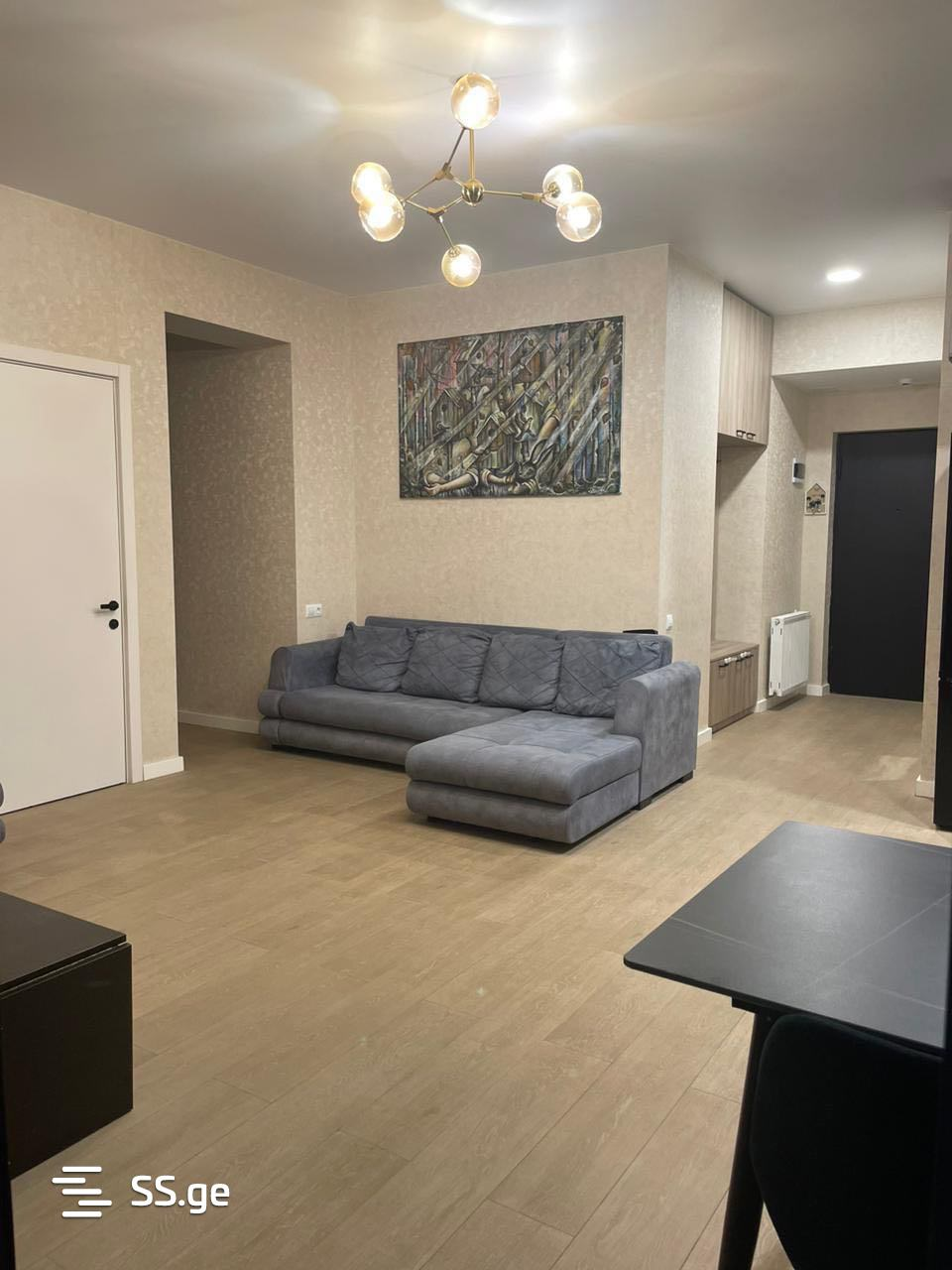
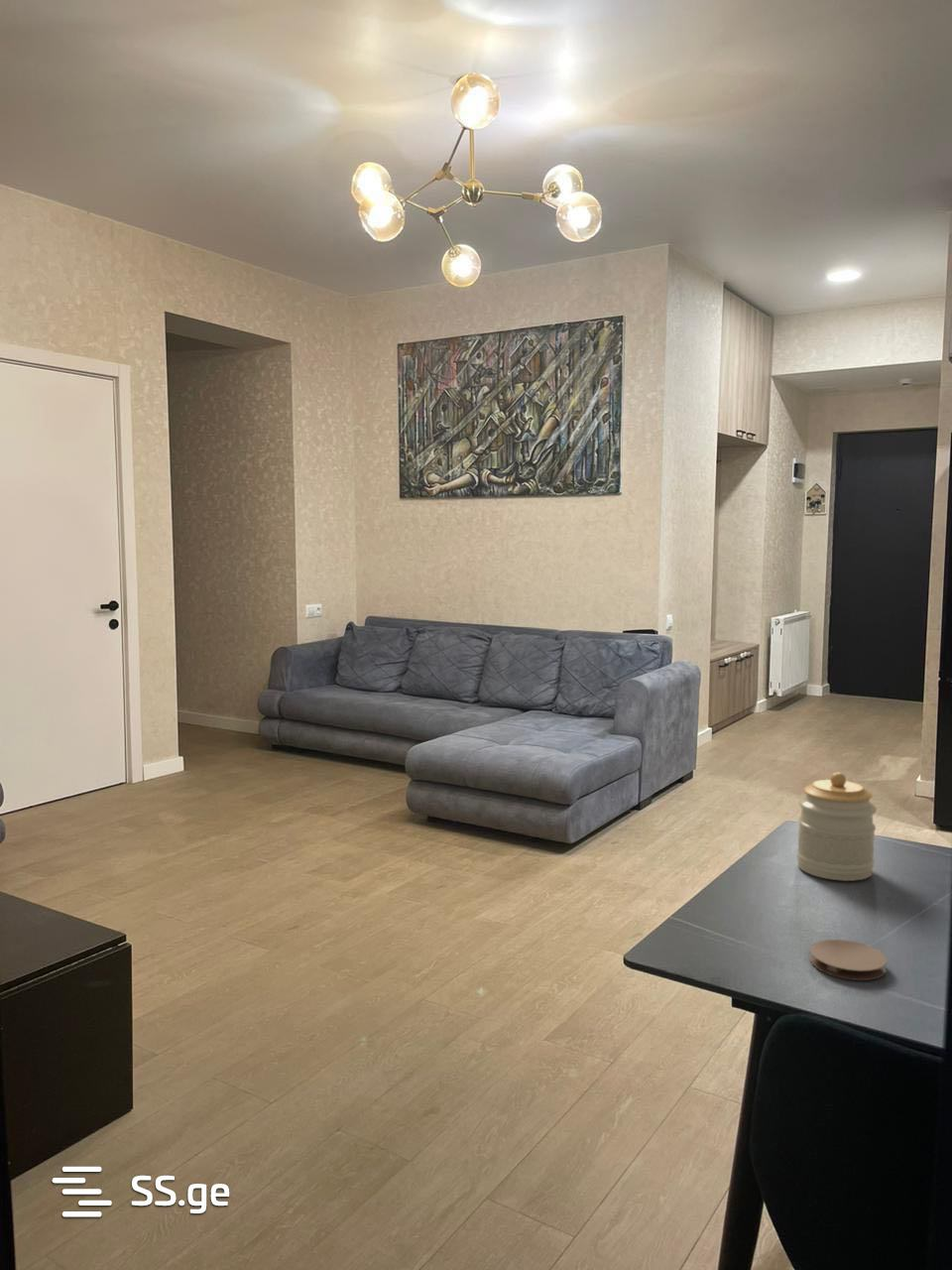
+ jar (836, 821)
+ coaster (847, 958)
